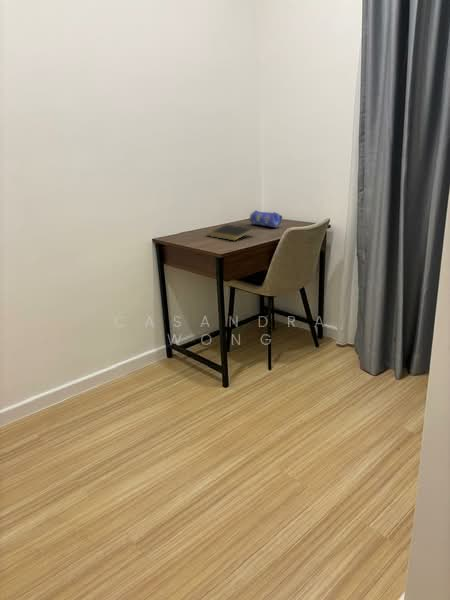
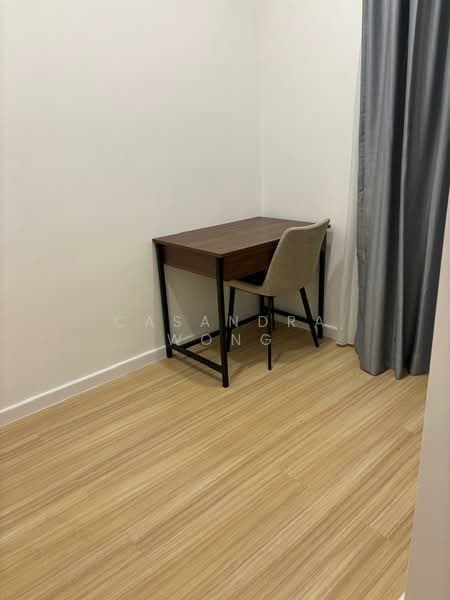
- notepad (230, 232)
- pencil case (265, 218)
